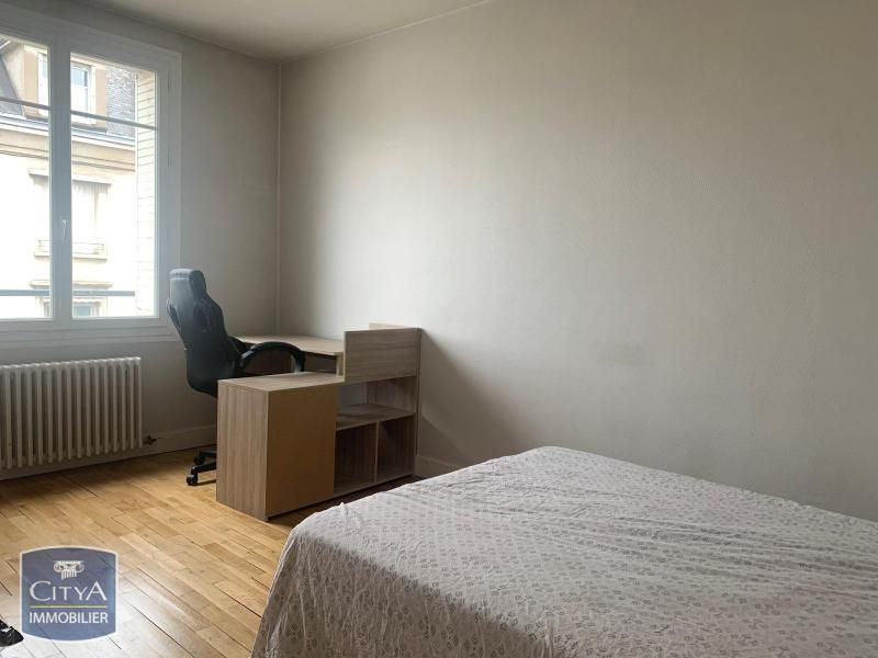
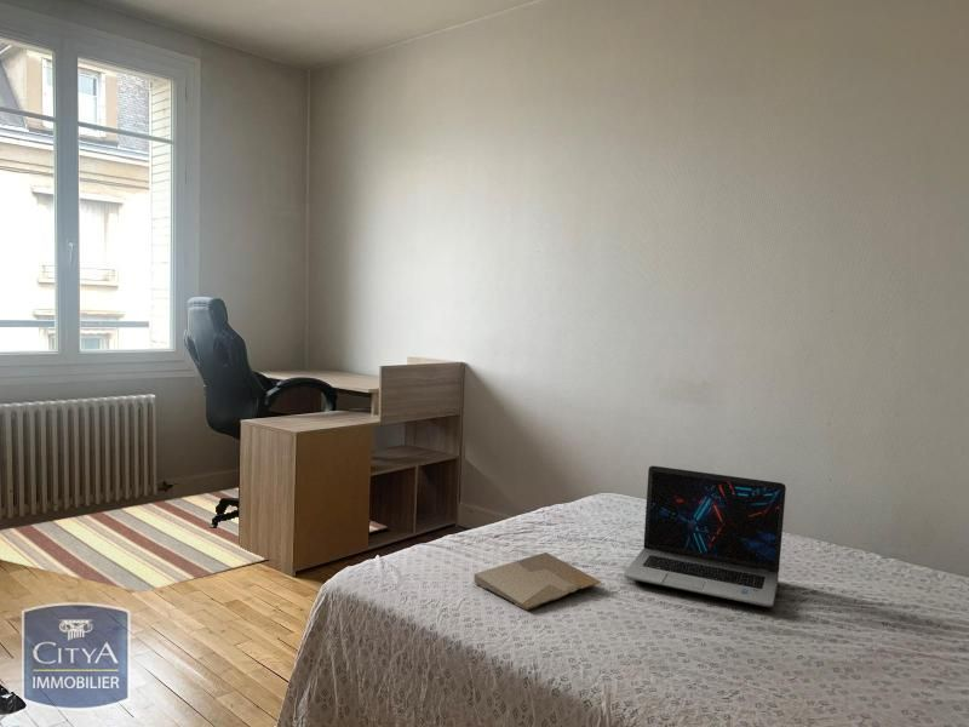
+ laptop (705, 532)
+ rug (171, 536)
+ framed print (537, 578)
